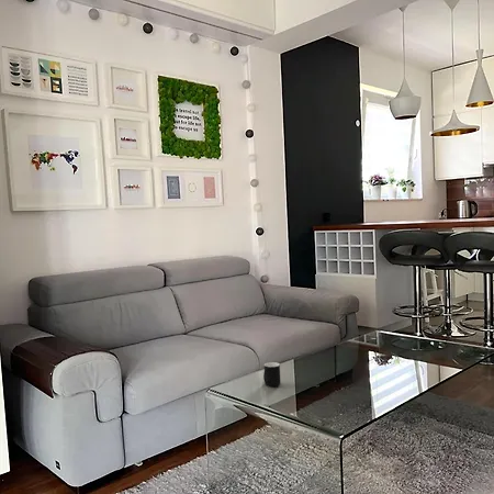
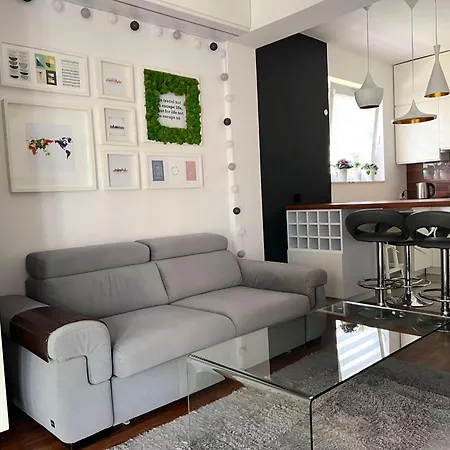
- cup (270, 374)
